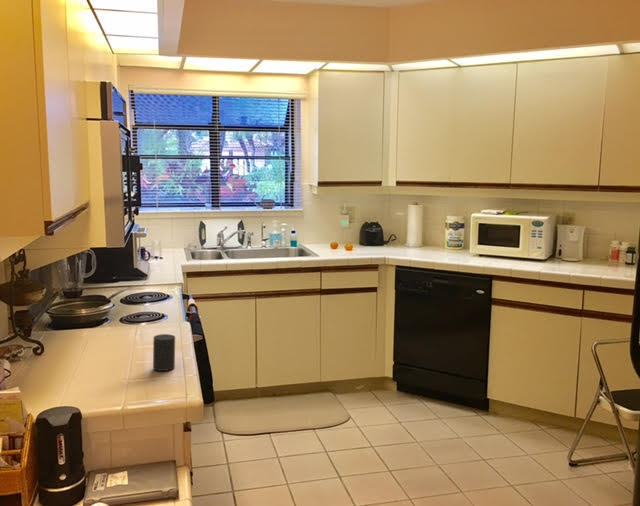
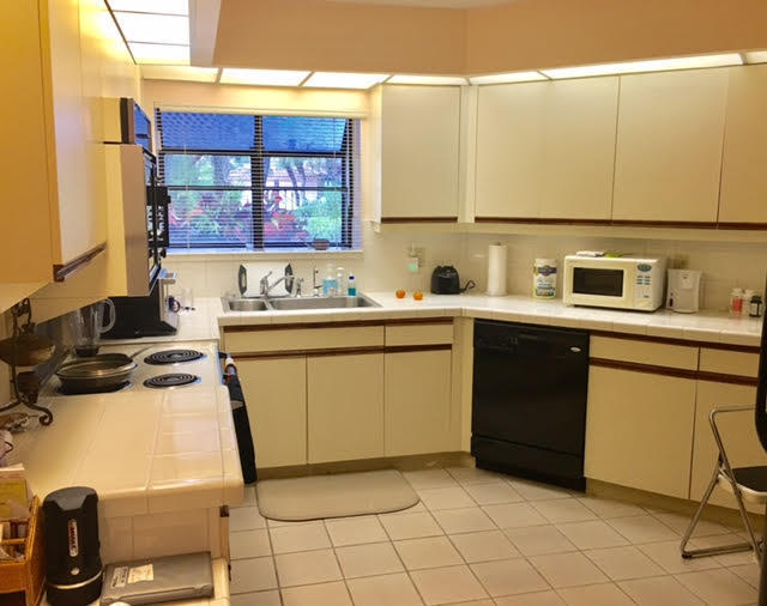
- cup (164, 352)
